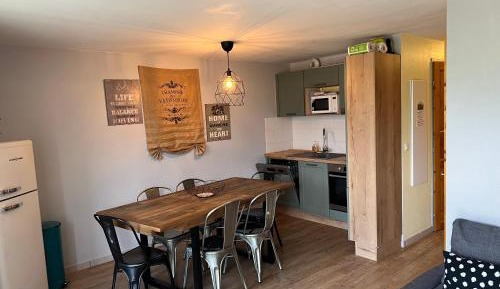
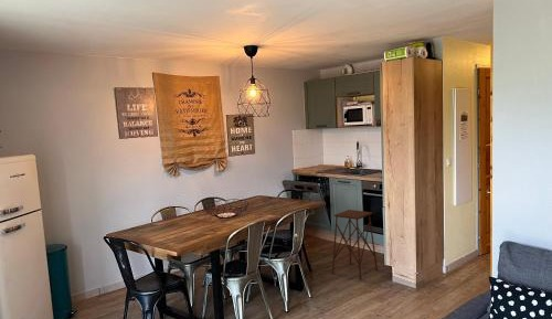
+ side table (354, 243)
